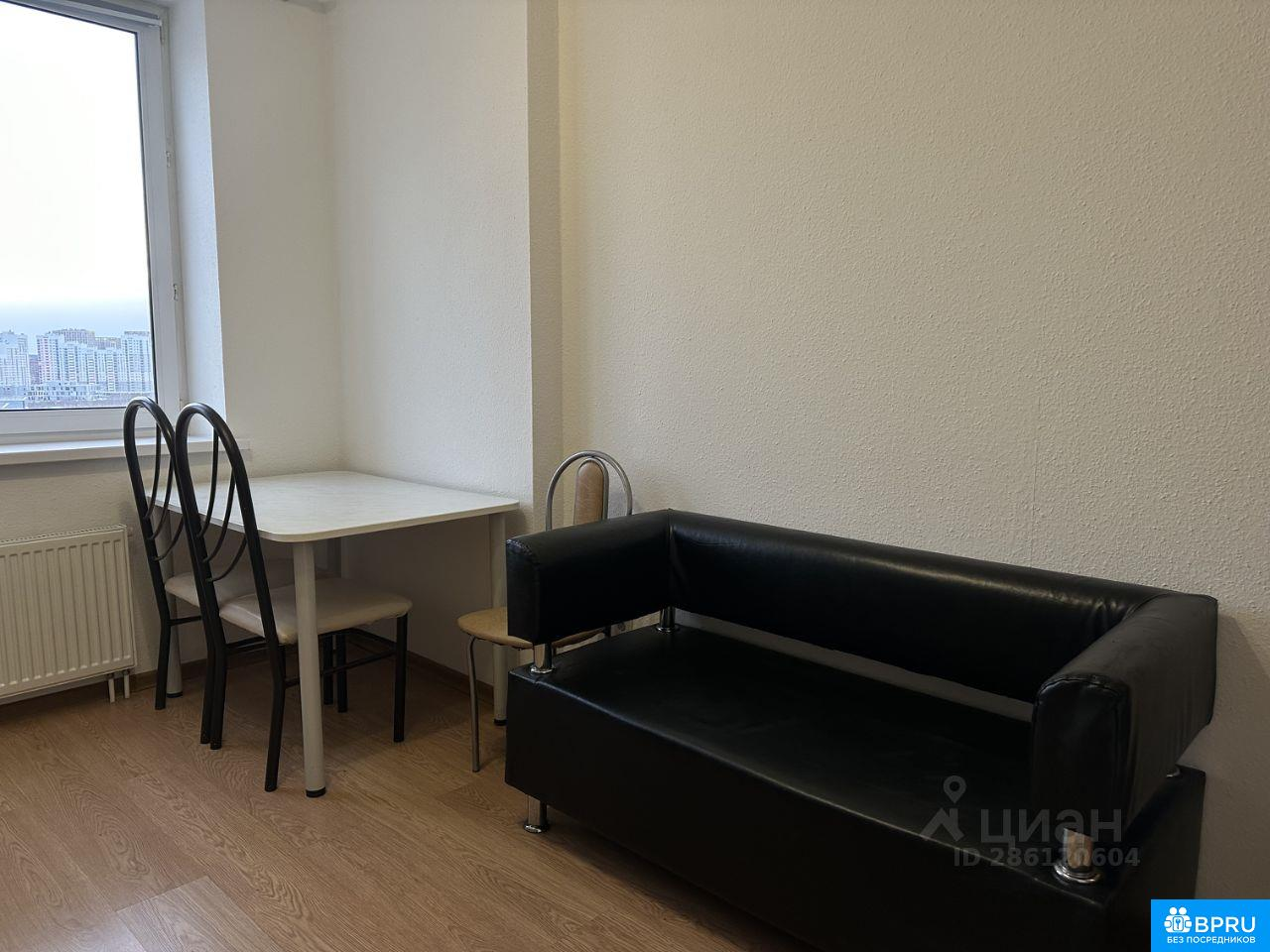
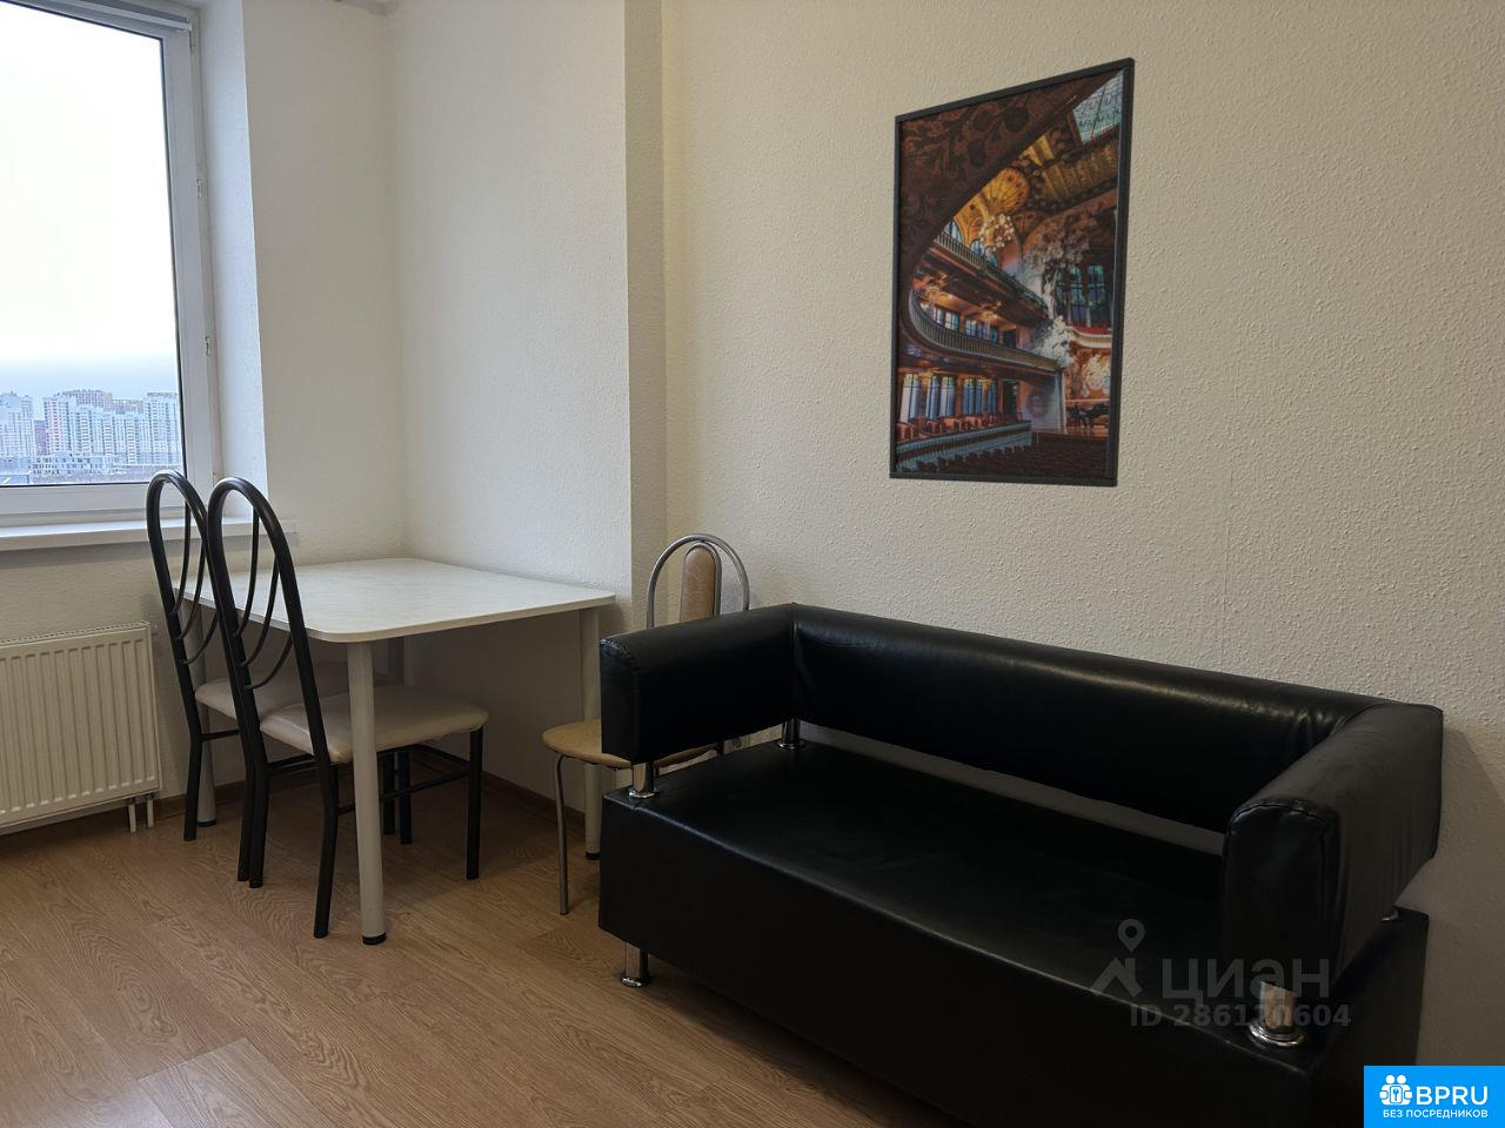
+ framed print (999, 290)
